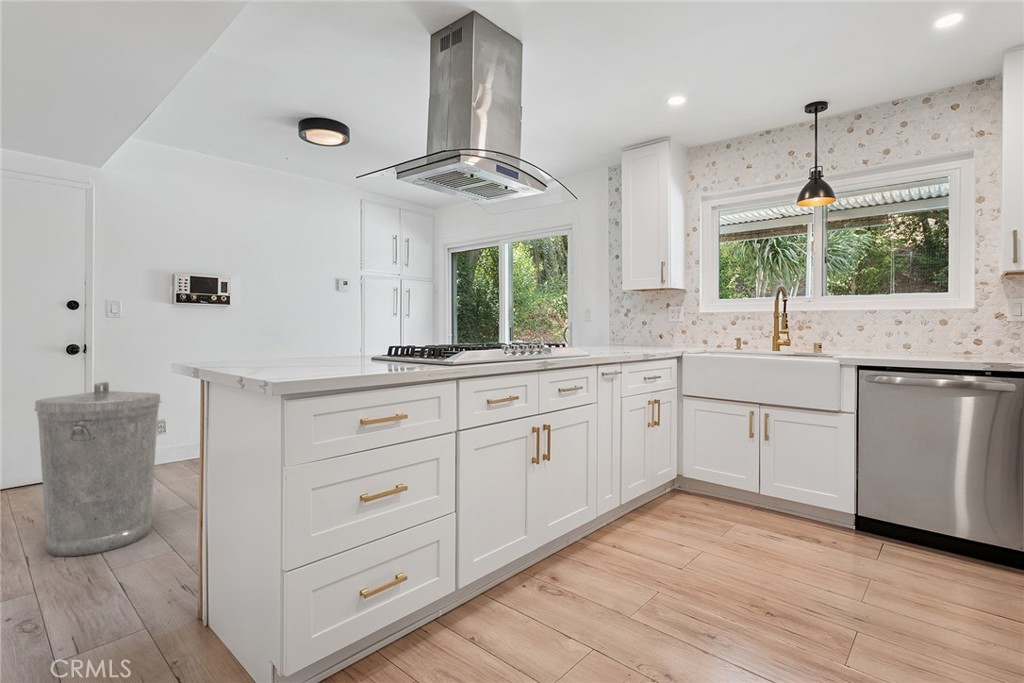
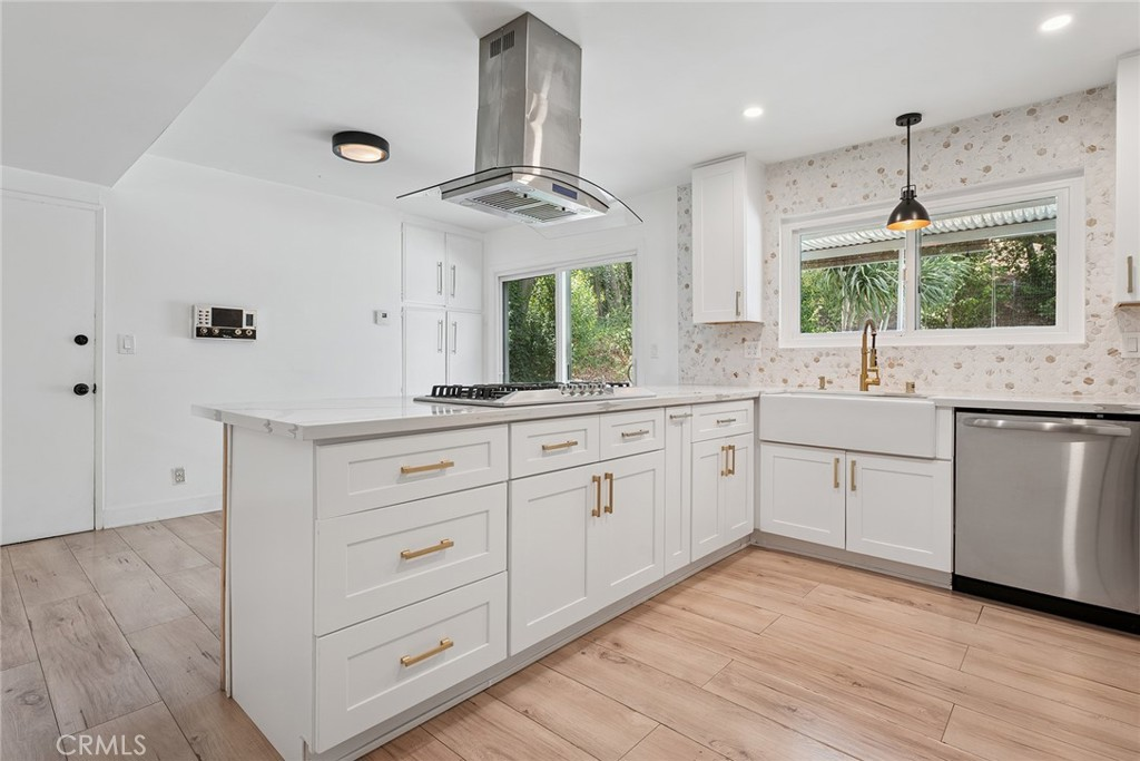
- trash can (101, 460)
